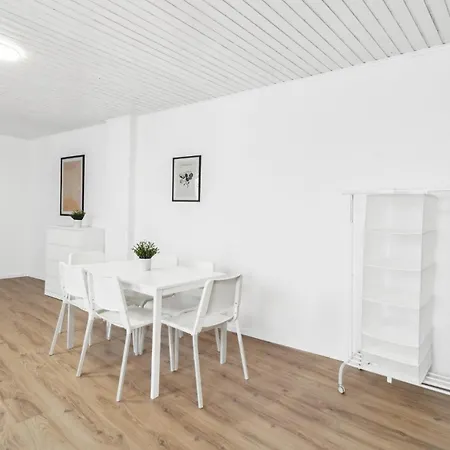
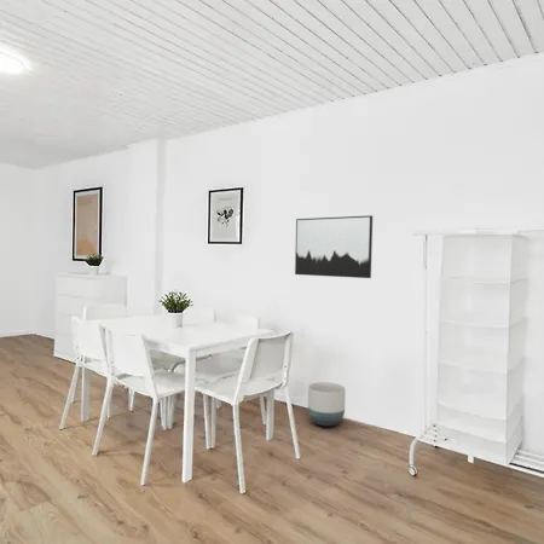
+ planter (325, 405)
+ wall art (331, 247)
